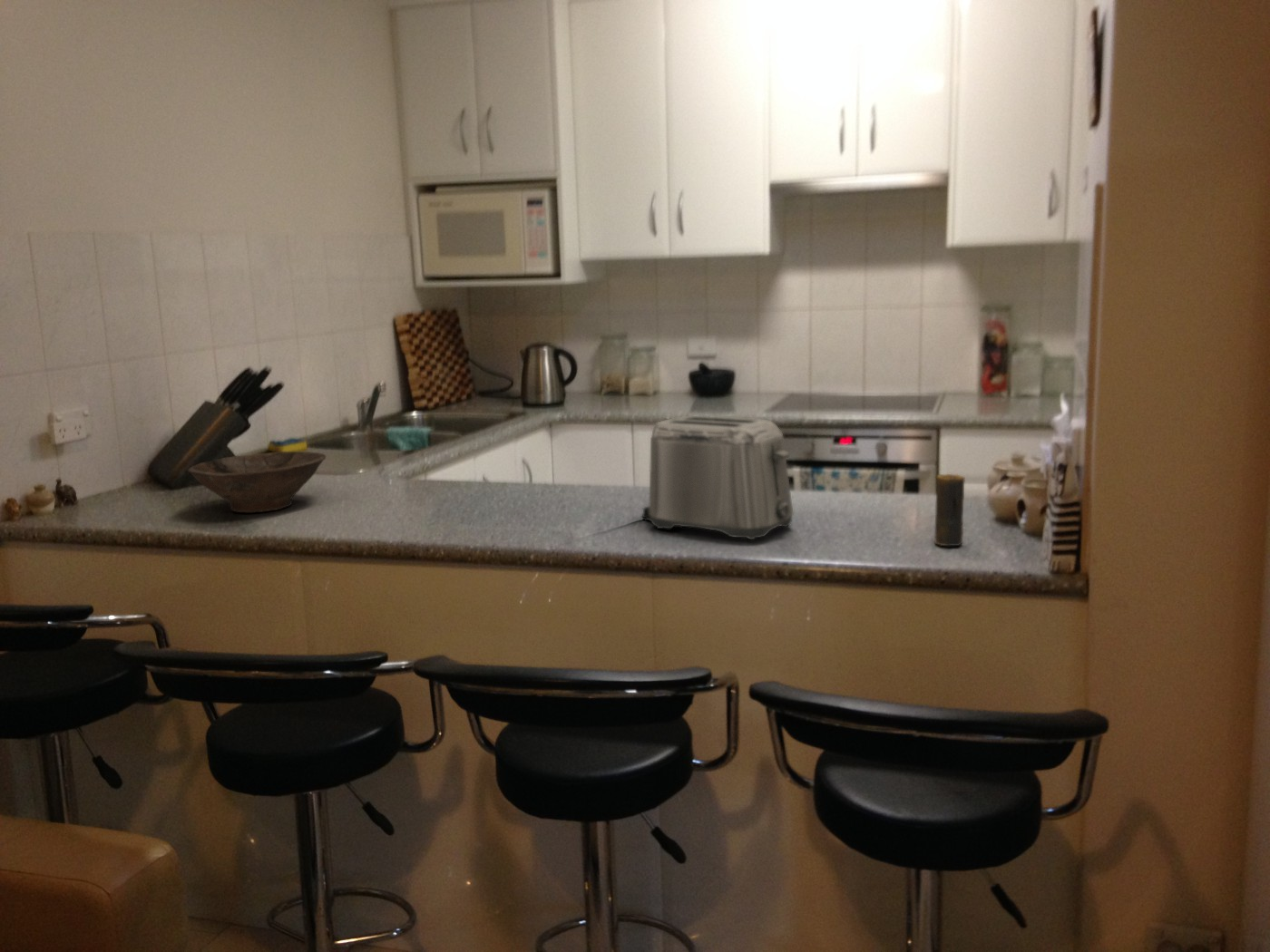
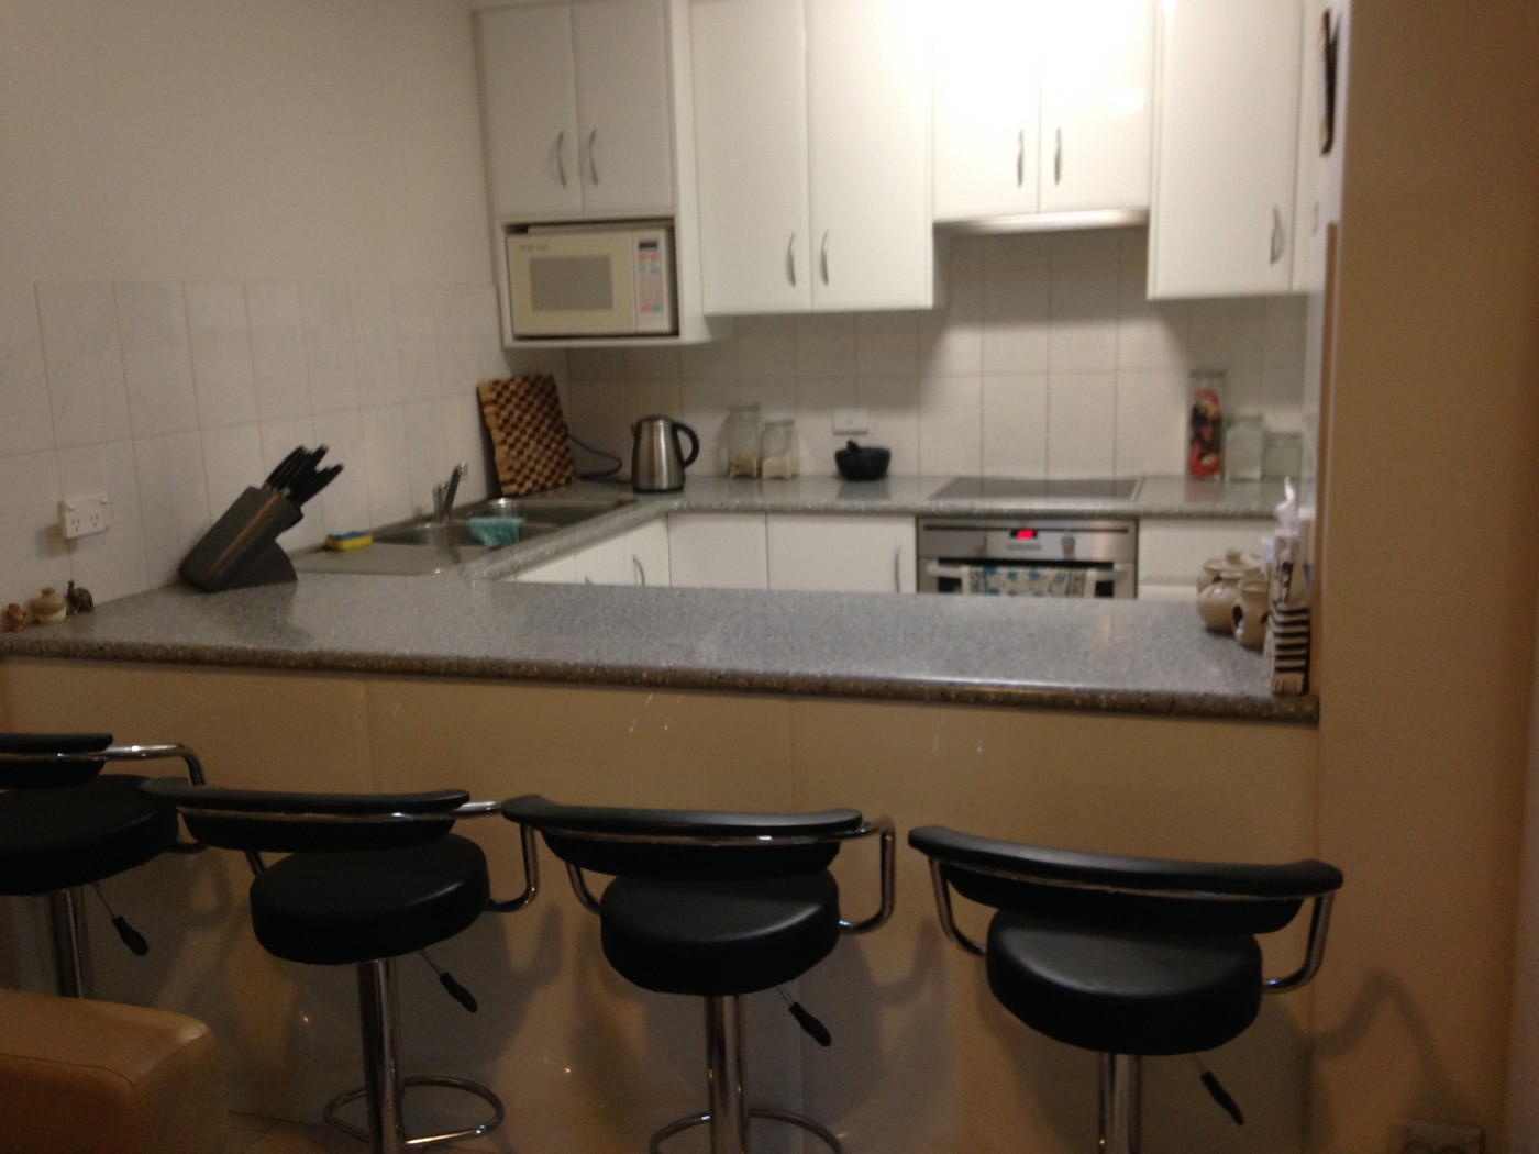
- bowl (259, 483)
- candle (950, 510)
- toaster (713, 473)
